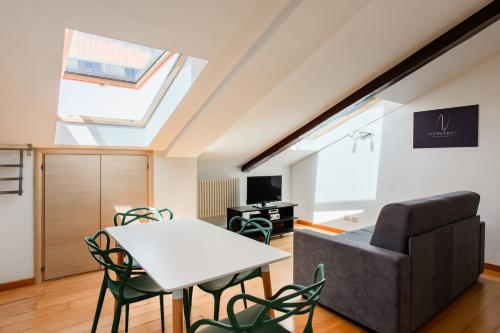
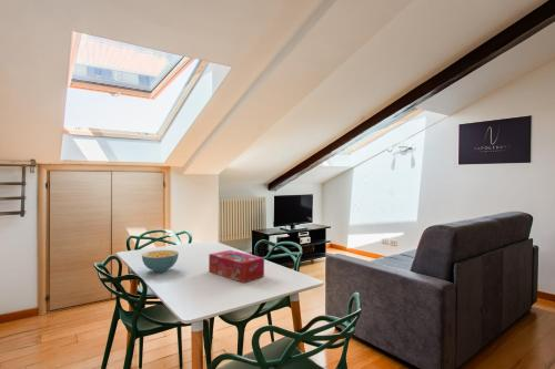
+ cereal bowl (160, 262)
+ tissue box (235, 265)
